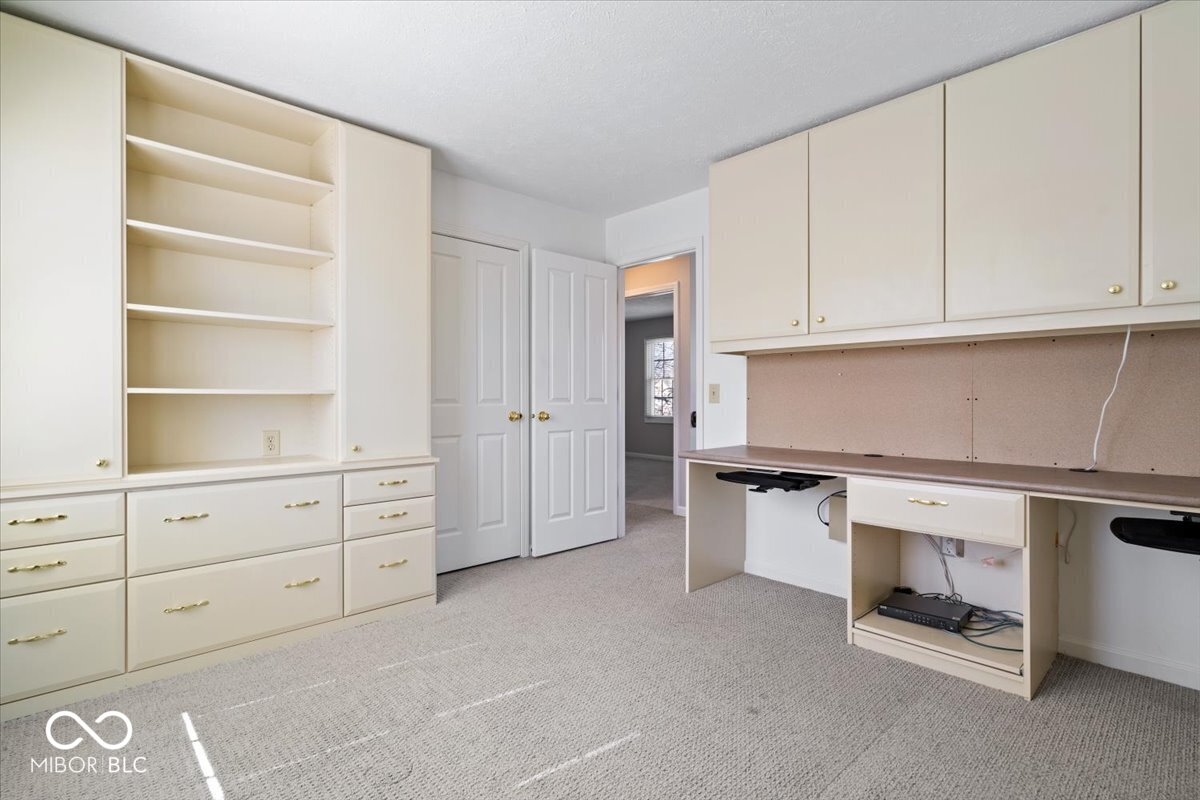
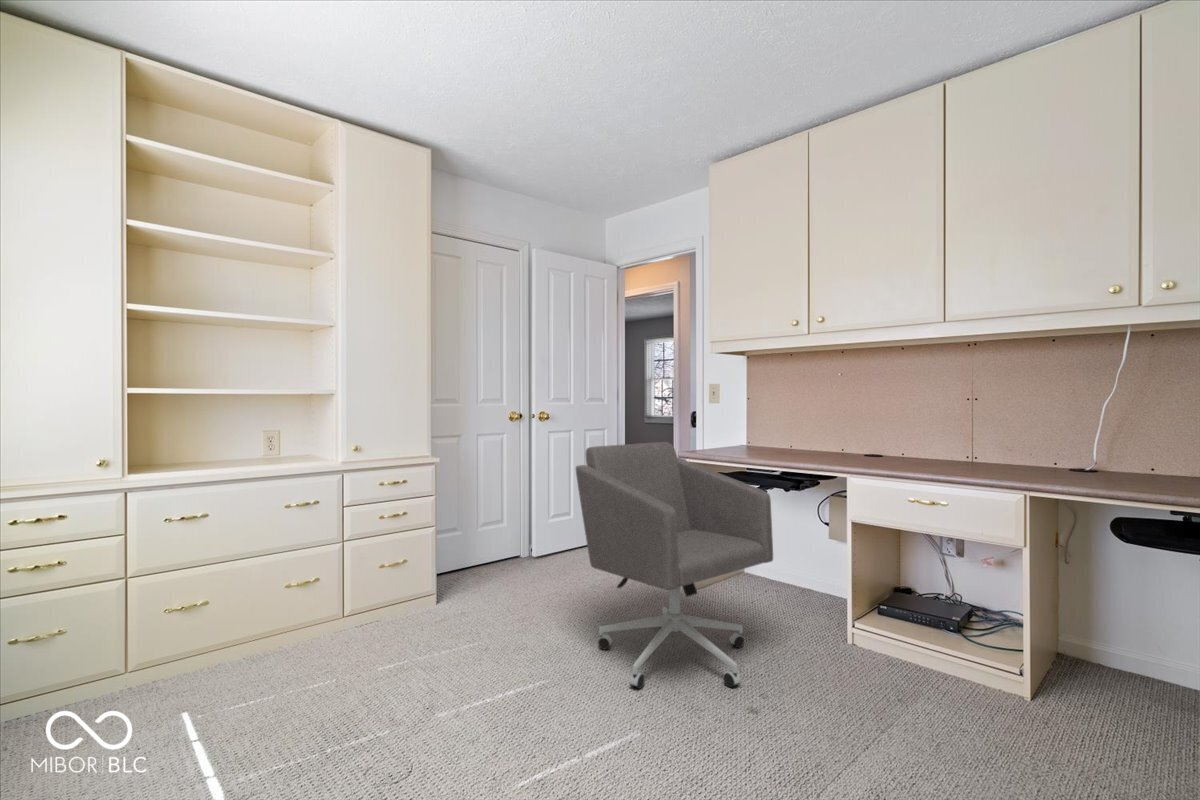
+ office chair (672, 552)
